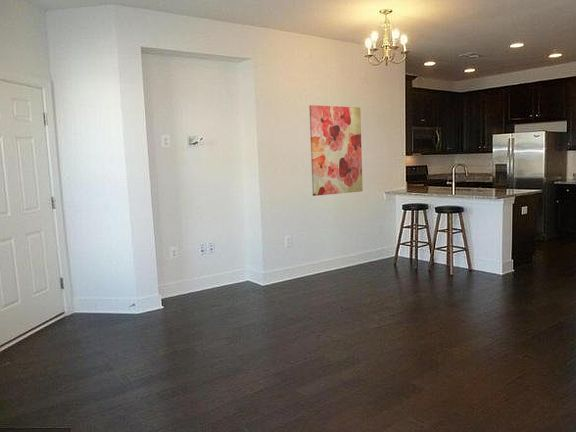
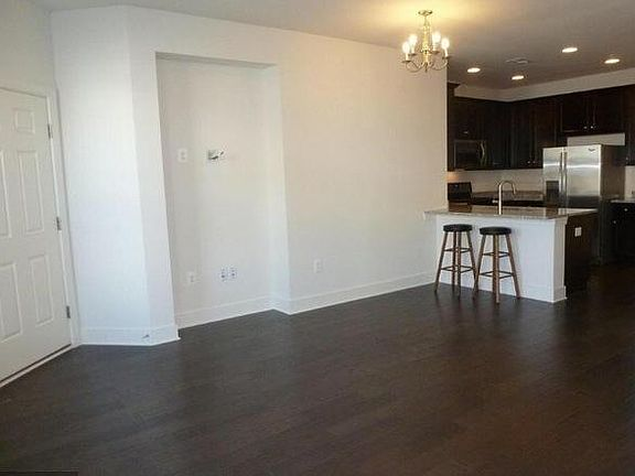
- wall art (337, 150)
